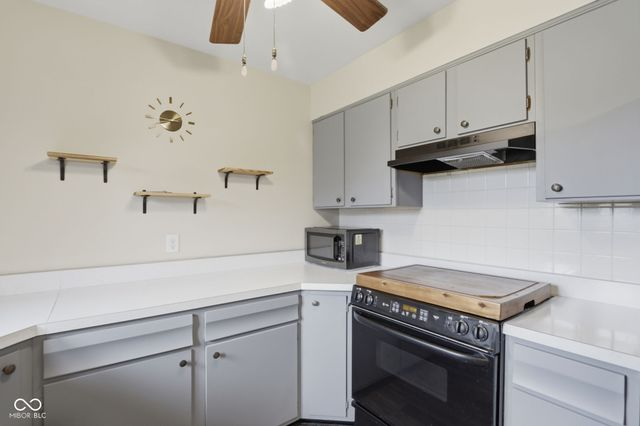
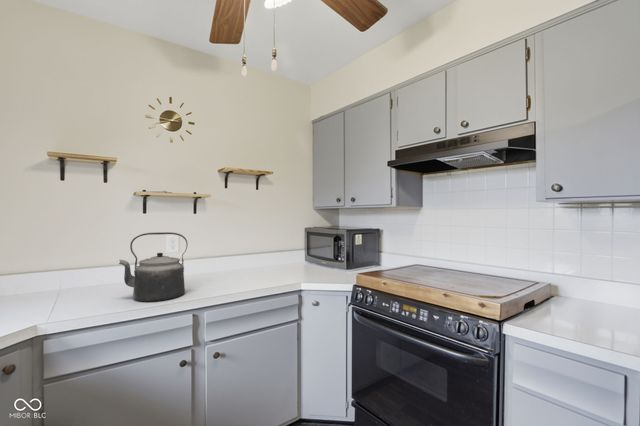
+ kettle (154, 264)
